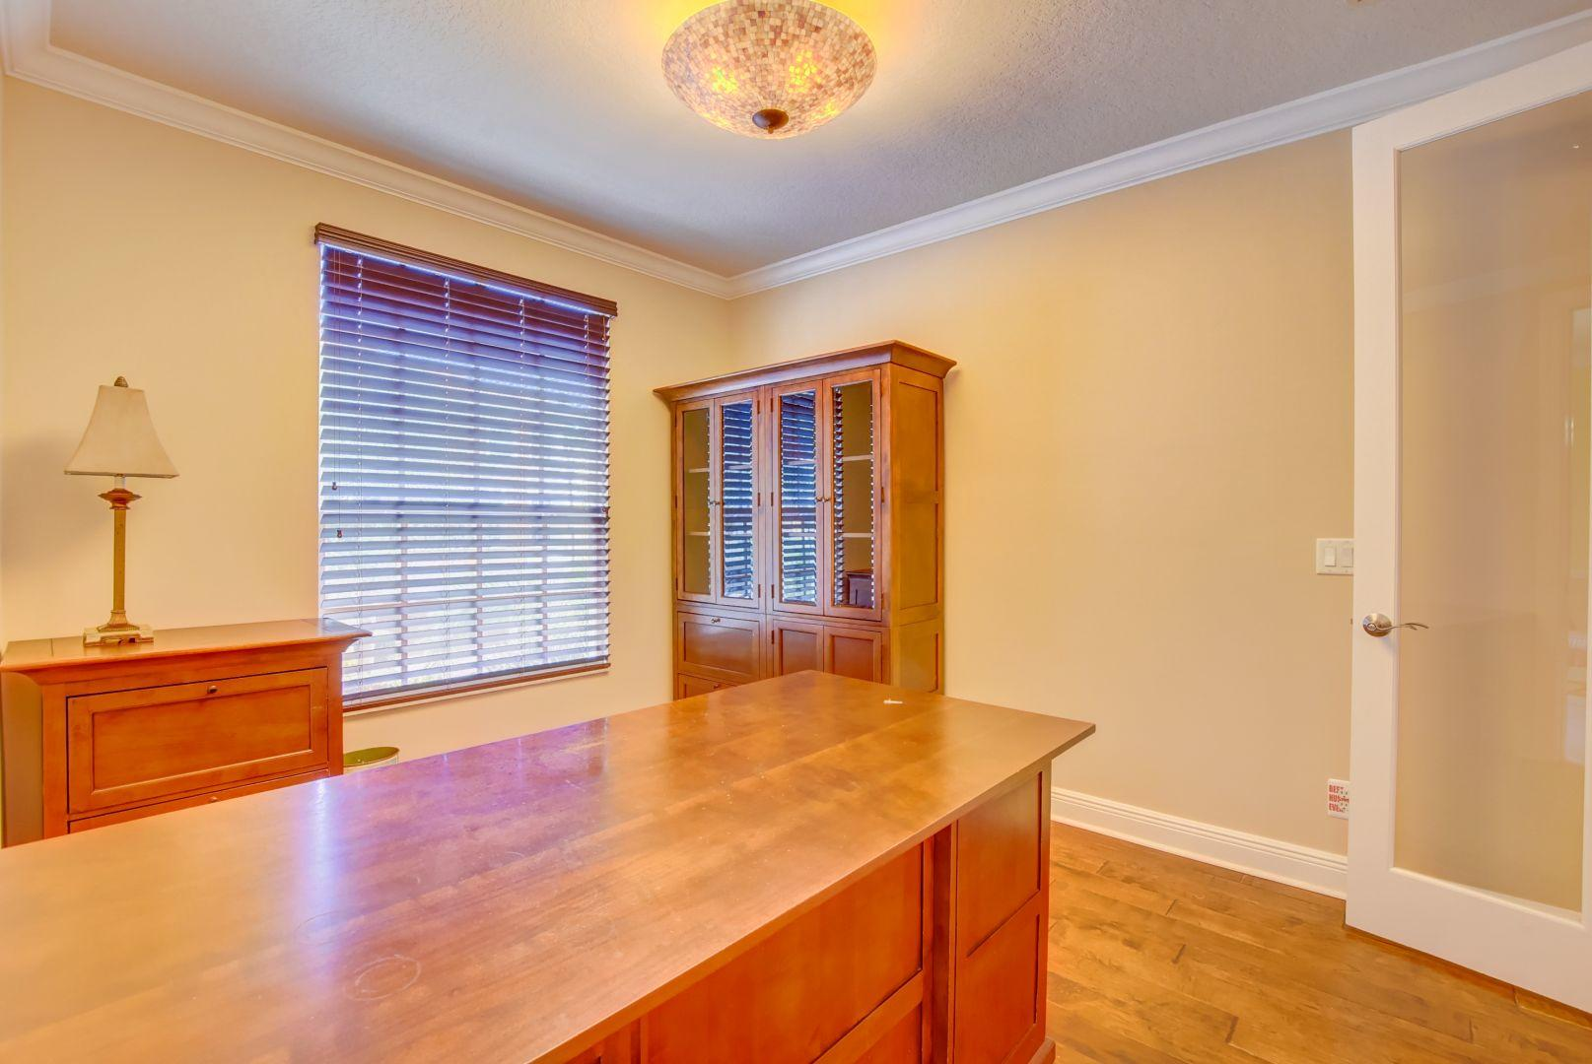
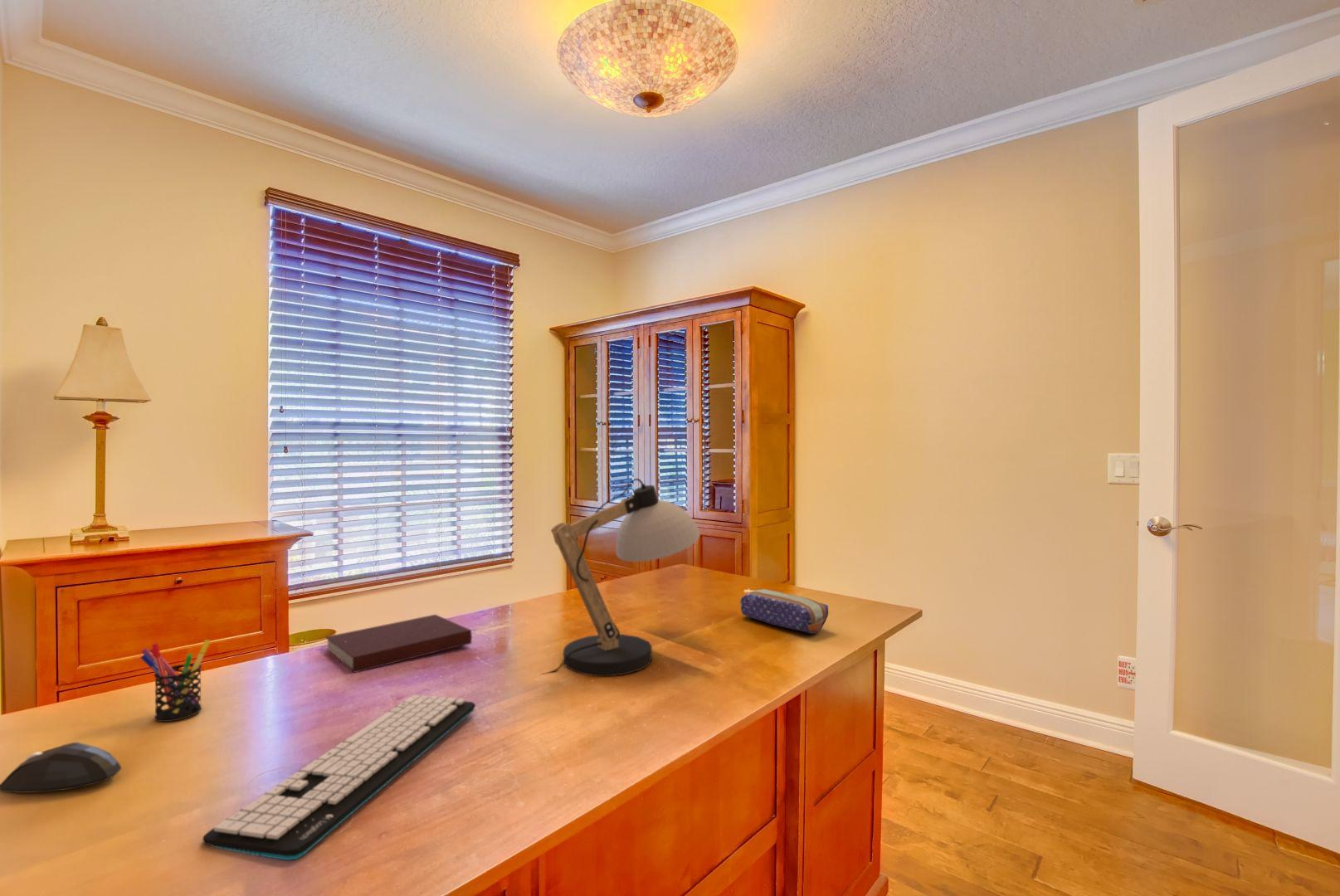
+ keyboard (367, 757)
+ pen holder (178, 677)
+ pencil case (782, 609)
+ desk lamp (623, 560)
+ mouse (65, 764)
+ notebook (399, 640)
